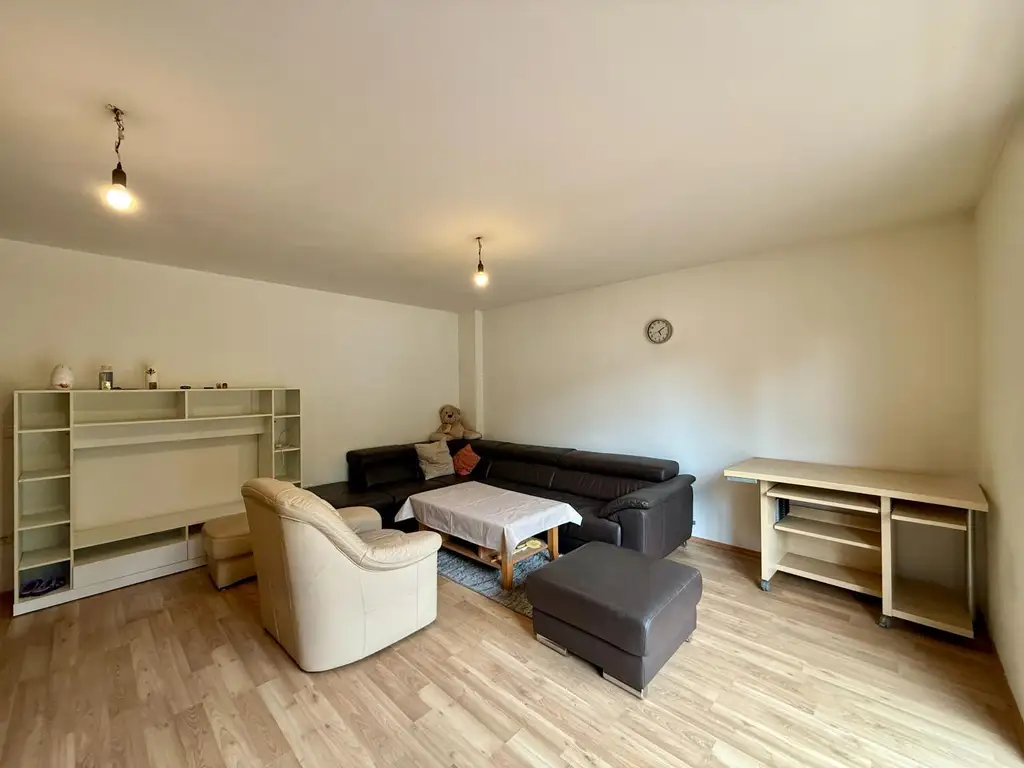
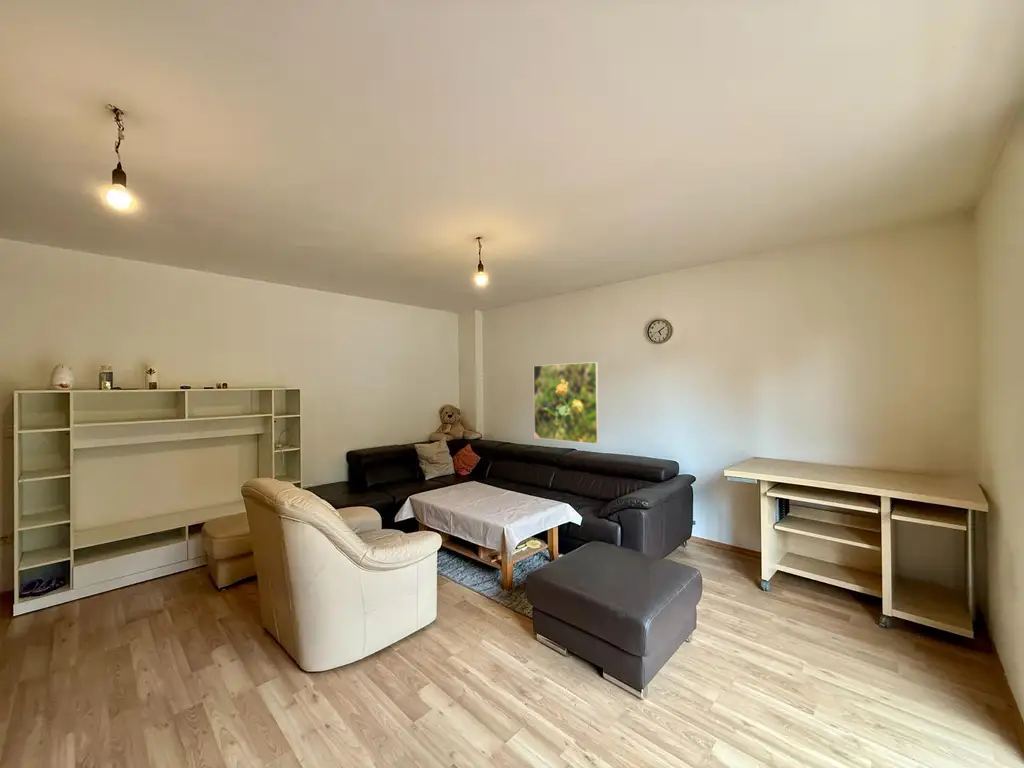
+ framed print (564, 402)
